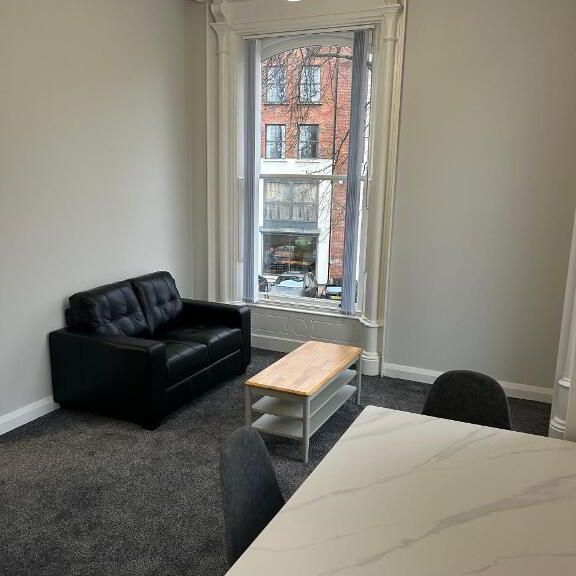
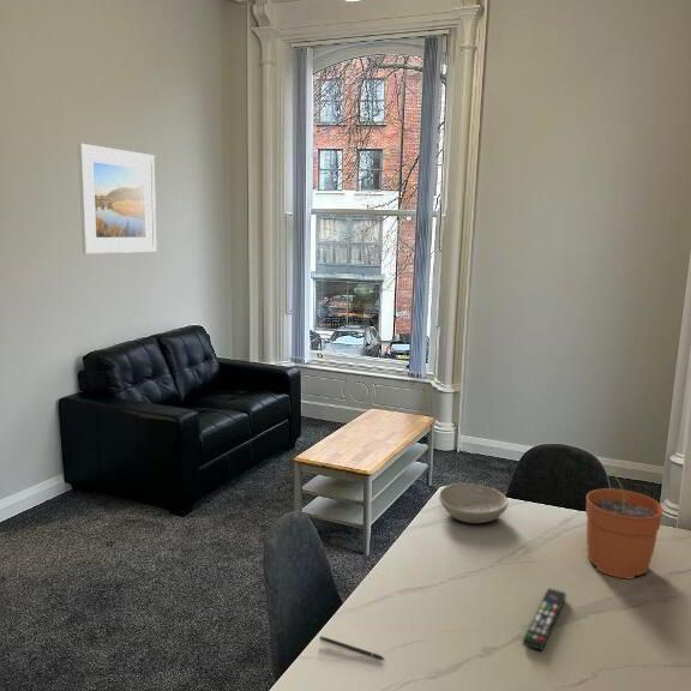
+ remote control (545, 617)
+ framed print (120, 202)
+ plant pot (621, 517)
+ bowl (473, 505)
+ pen (351, 648)
